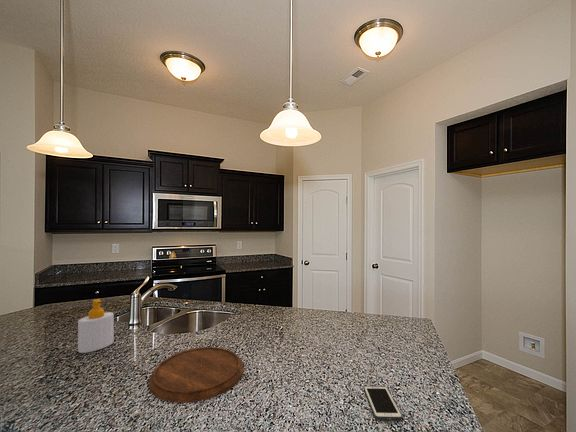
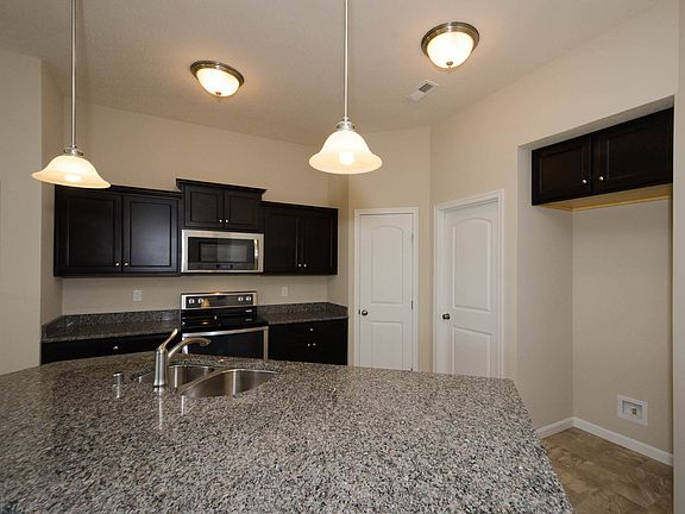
- soap bottle (96, 323)
- cell phone (381, 401)
- cutting board (198, 369)
